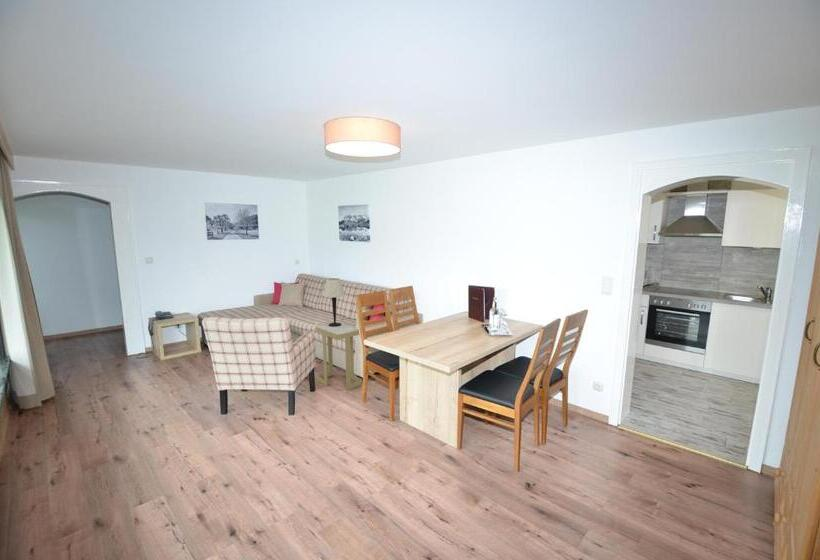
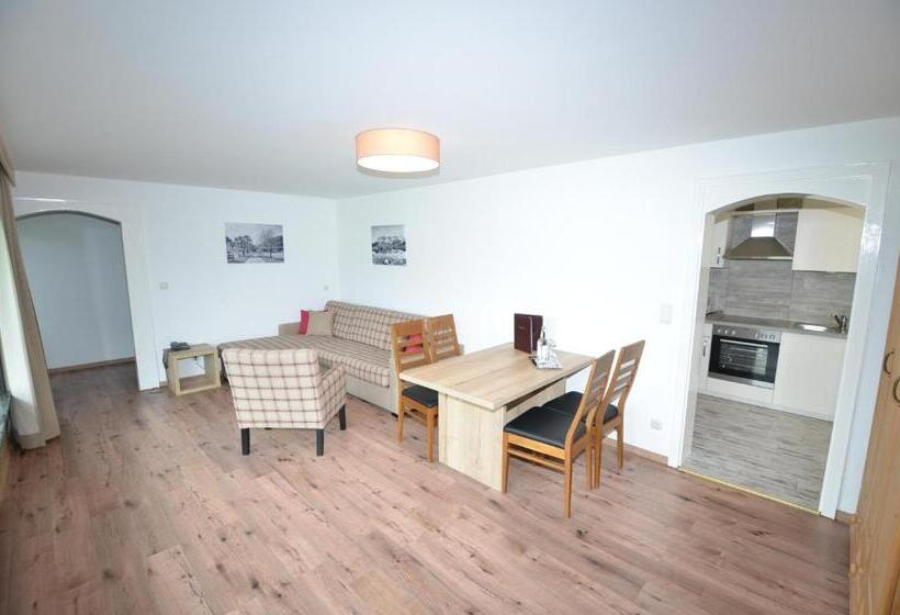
- table lamp (334, 302)
- side table (332, 355)
